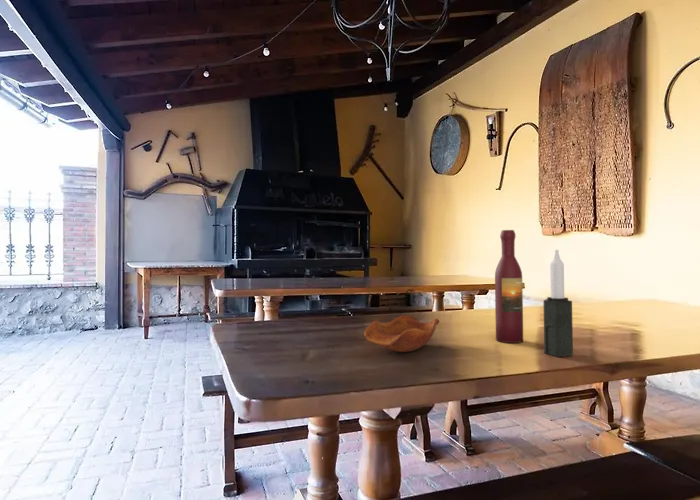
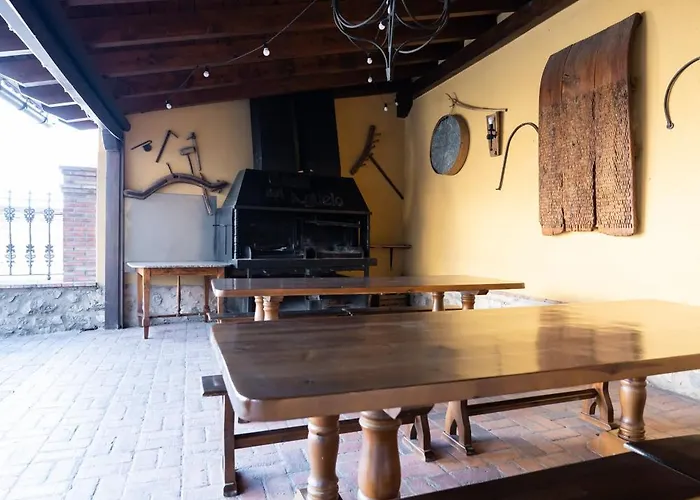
- wooden bowl (406, 333)
- wine bottle (508, 285)
- candle (557, 301)
